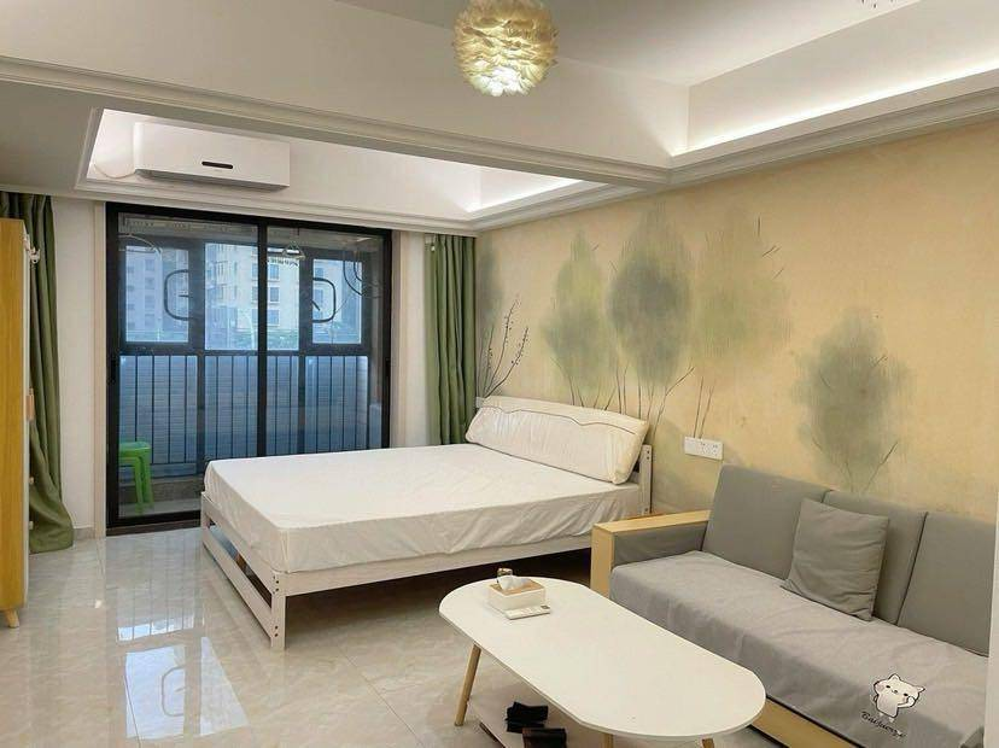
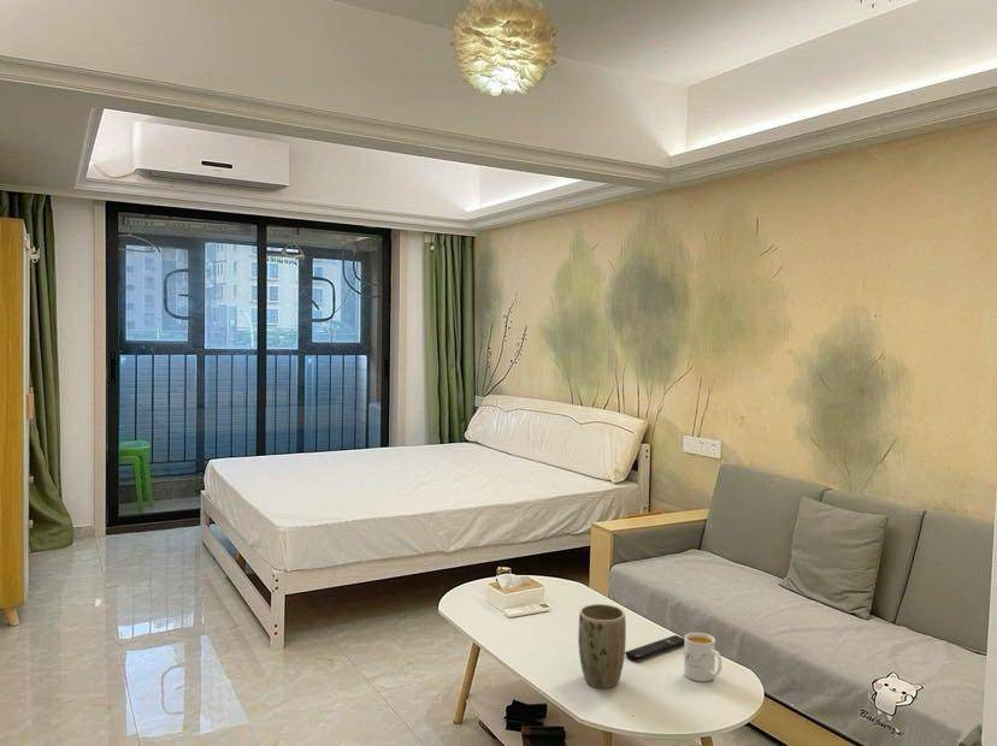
+ mug (703, 658)
+ remote control (656, 647)
+ plant pot (601, 646)
